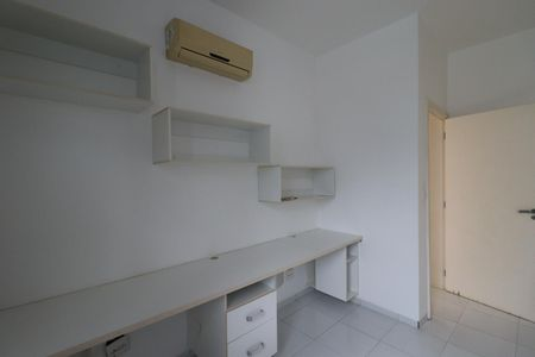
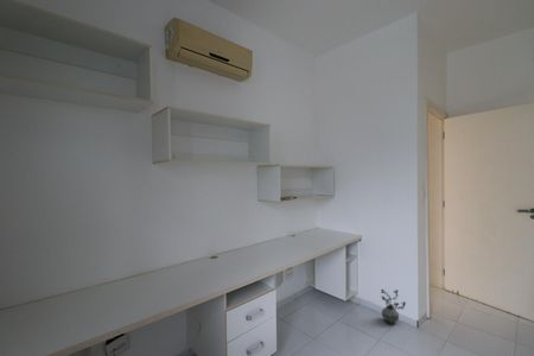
+ potted plant (392, 305)
